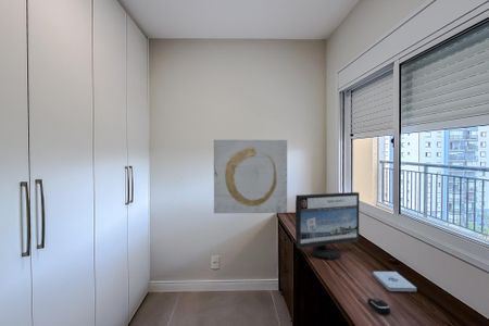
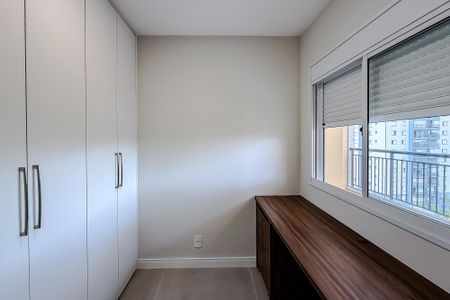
- wall art (250, 176)
- notepad (392, 280)
- computer mouse (378, 304)
- computer monitor (325, 224)
